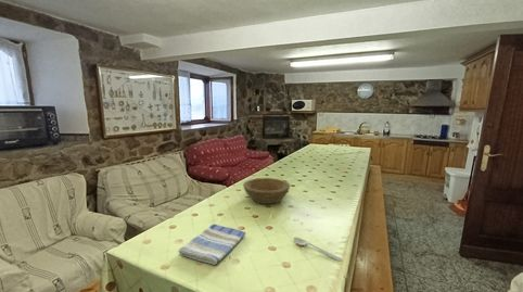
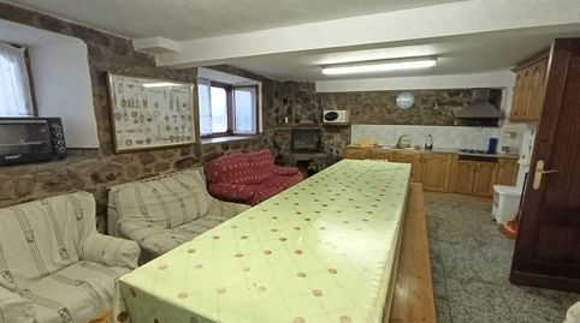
- dish towel (214, 241)
- spoon (316, 247)
- bowl (266, 191)
